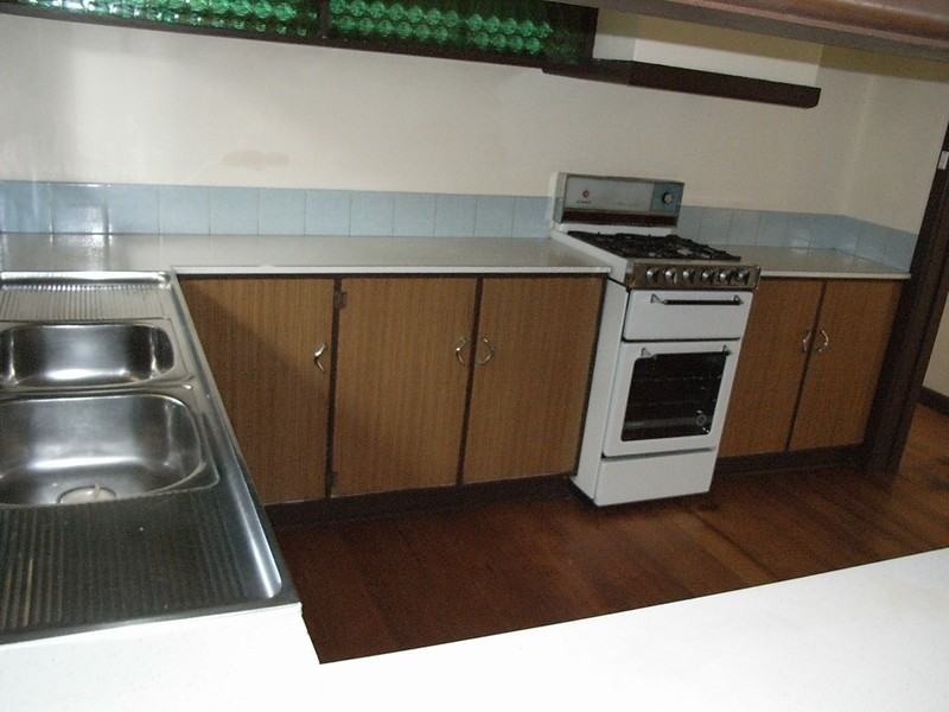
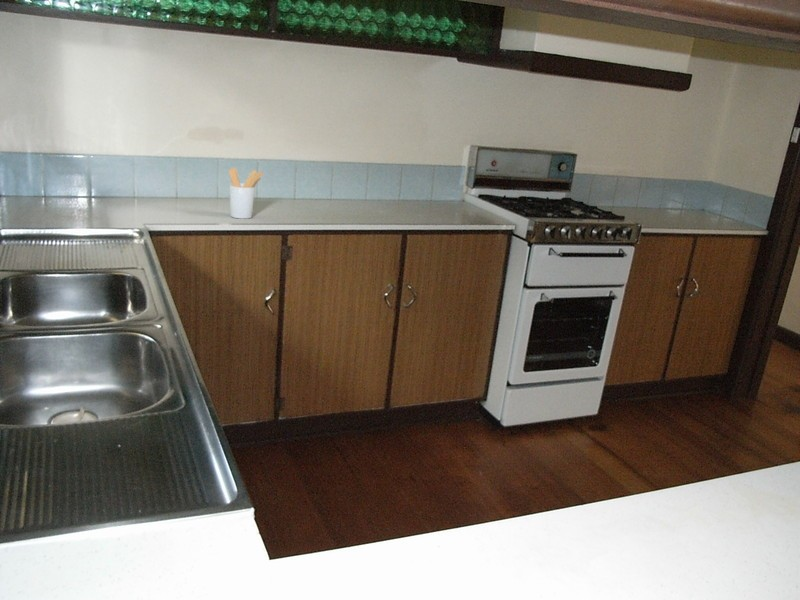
+ utensil holder (246, 192)
